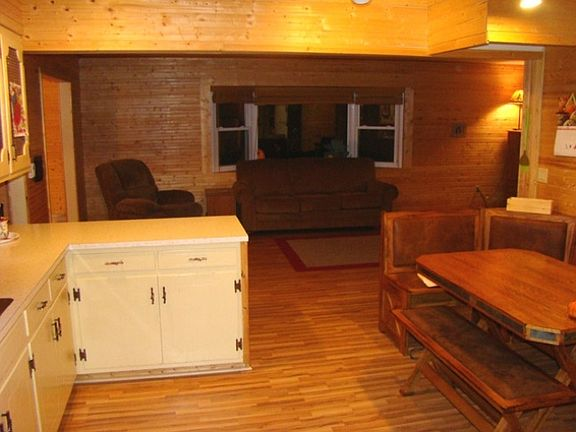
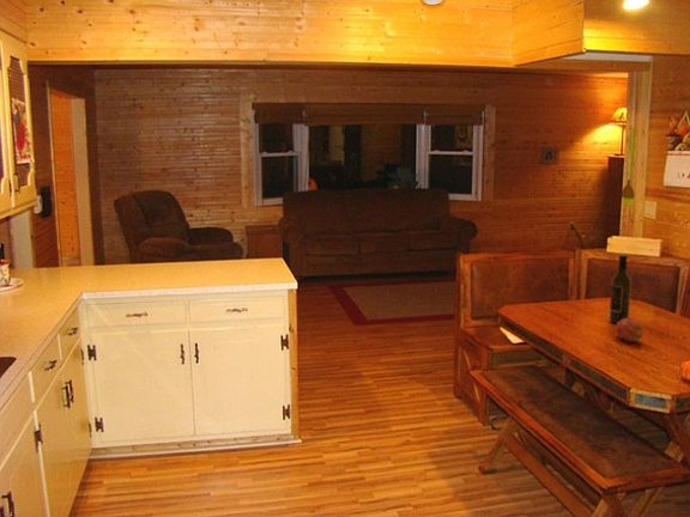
+ fruit (629, 328)
+ wine bottle (621, 288)
